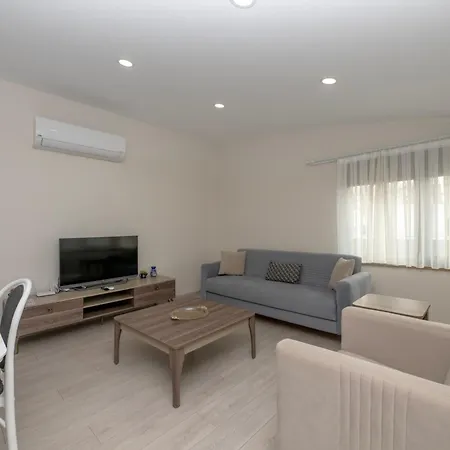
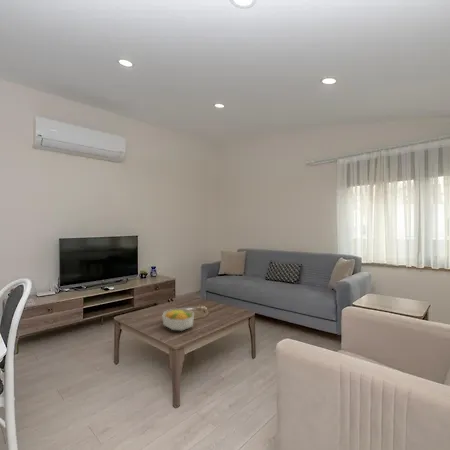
+ fruit bowl (178, 317)
